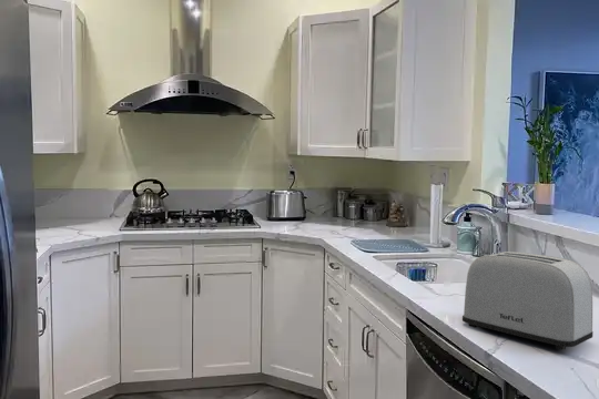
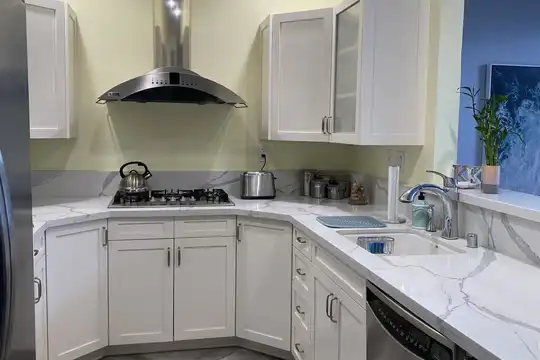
- toaster (522, 294)
